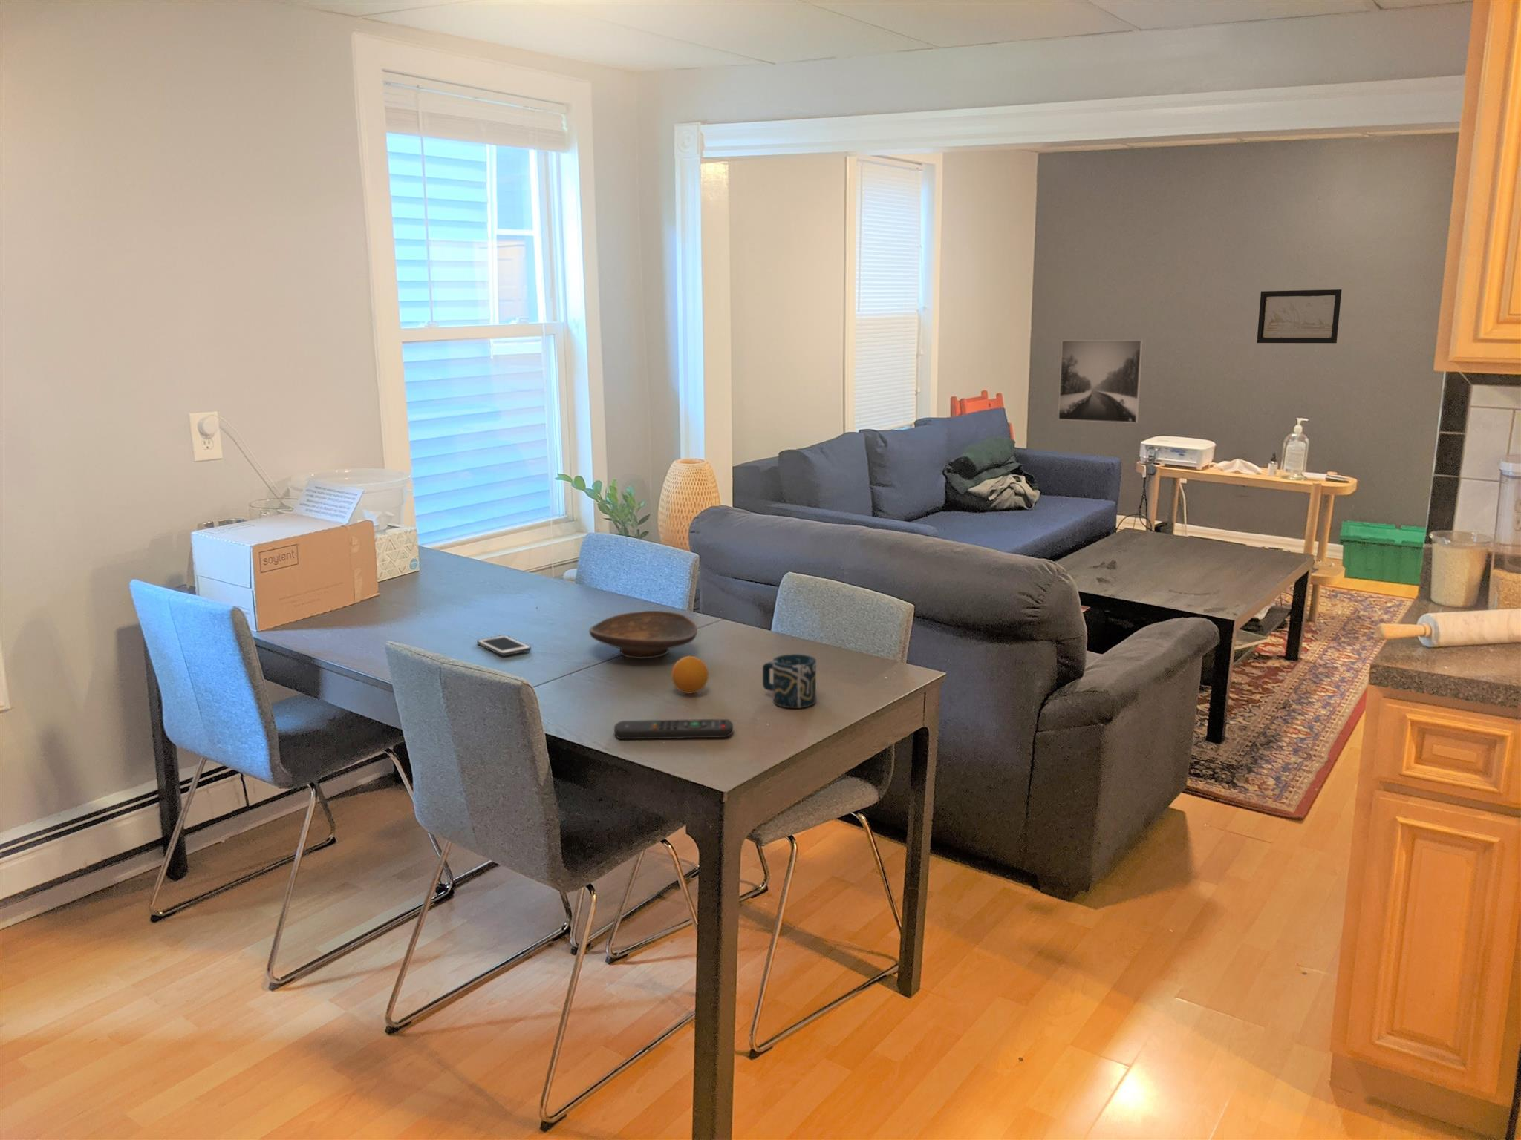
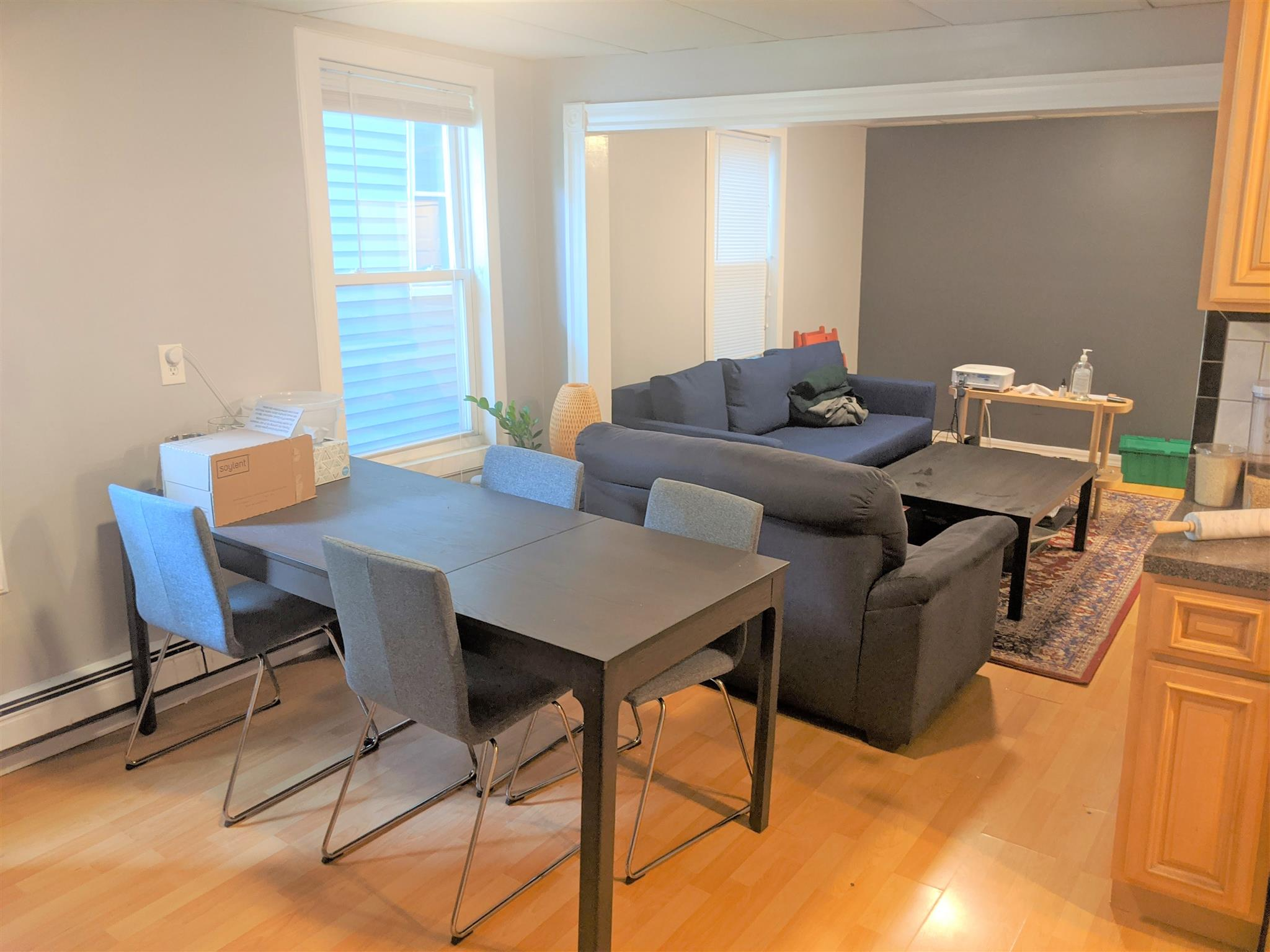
- wall art (1298, 317)
- cup (788, 679)
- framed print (1099, 381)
- fruit (690, 674)
- decorative bowl (642, 637)
- cell phone (503, 645)
- remote control (673, 728)
